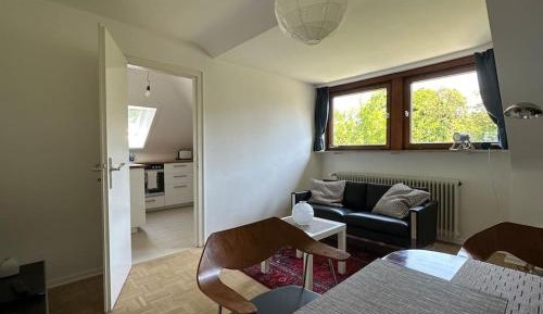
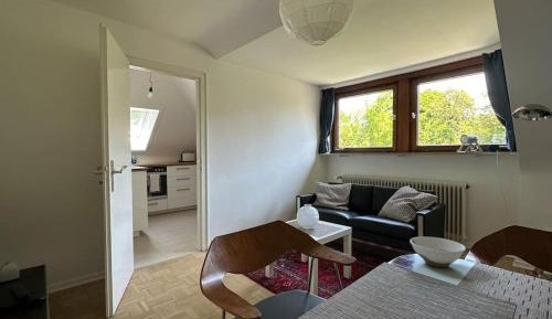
+ bowl (436, 253)
